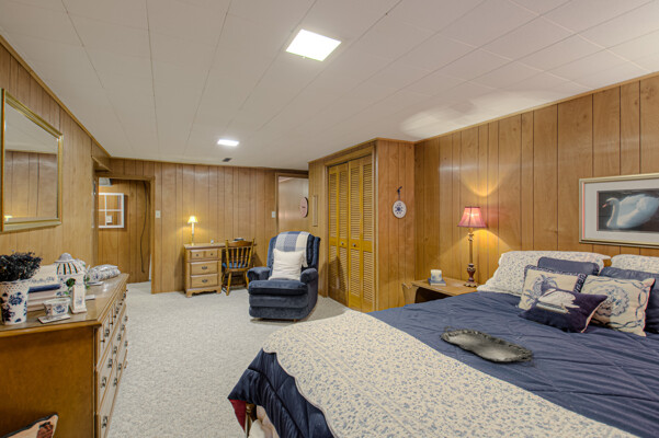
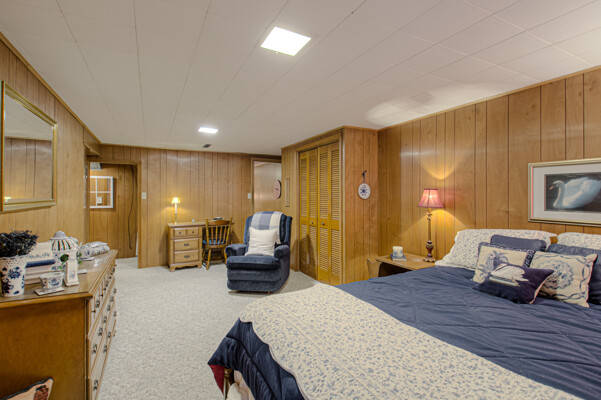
- serving tray (482, 343)
